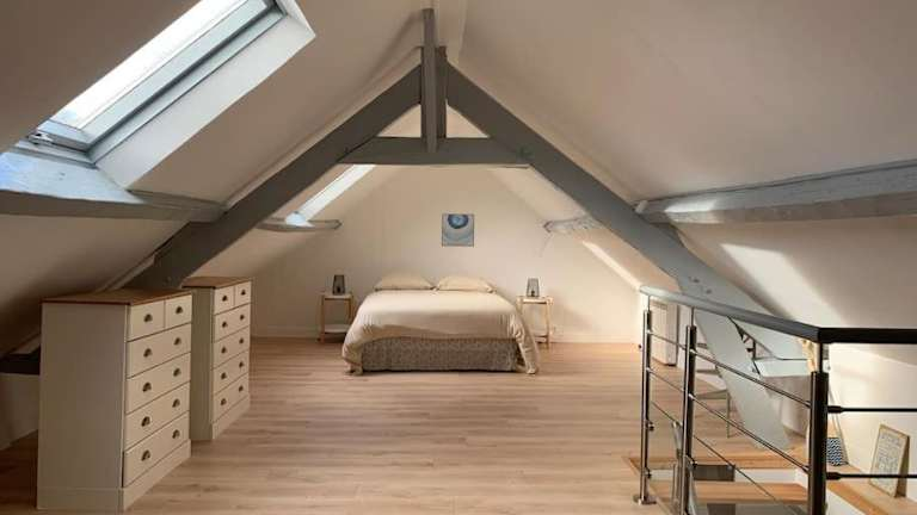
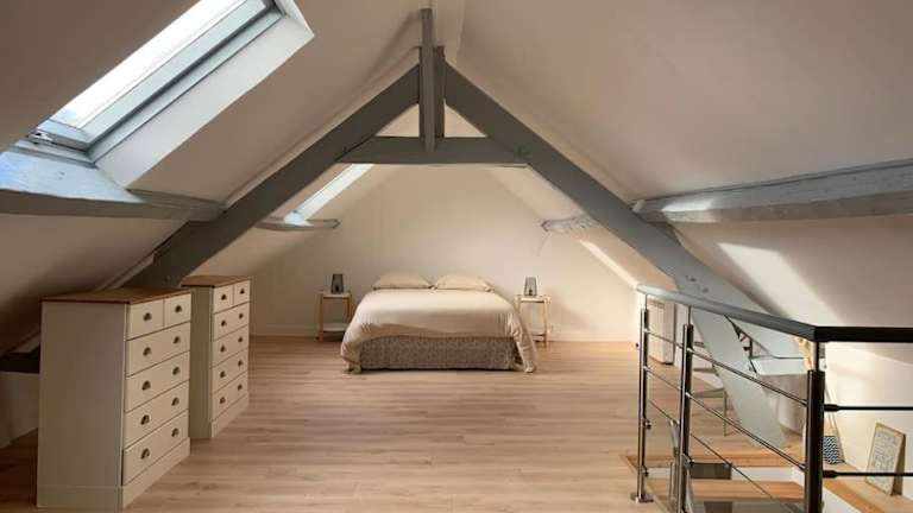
- wall art (457, 230)
